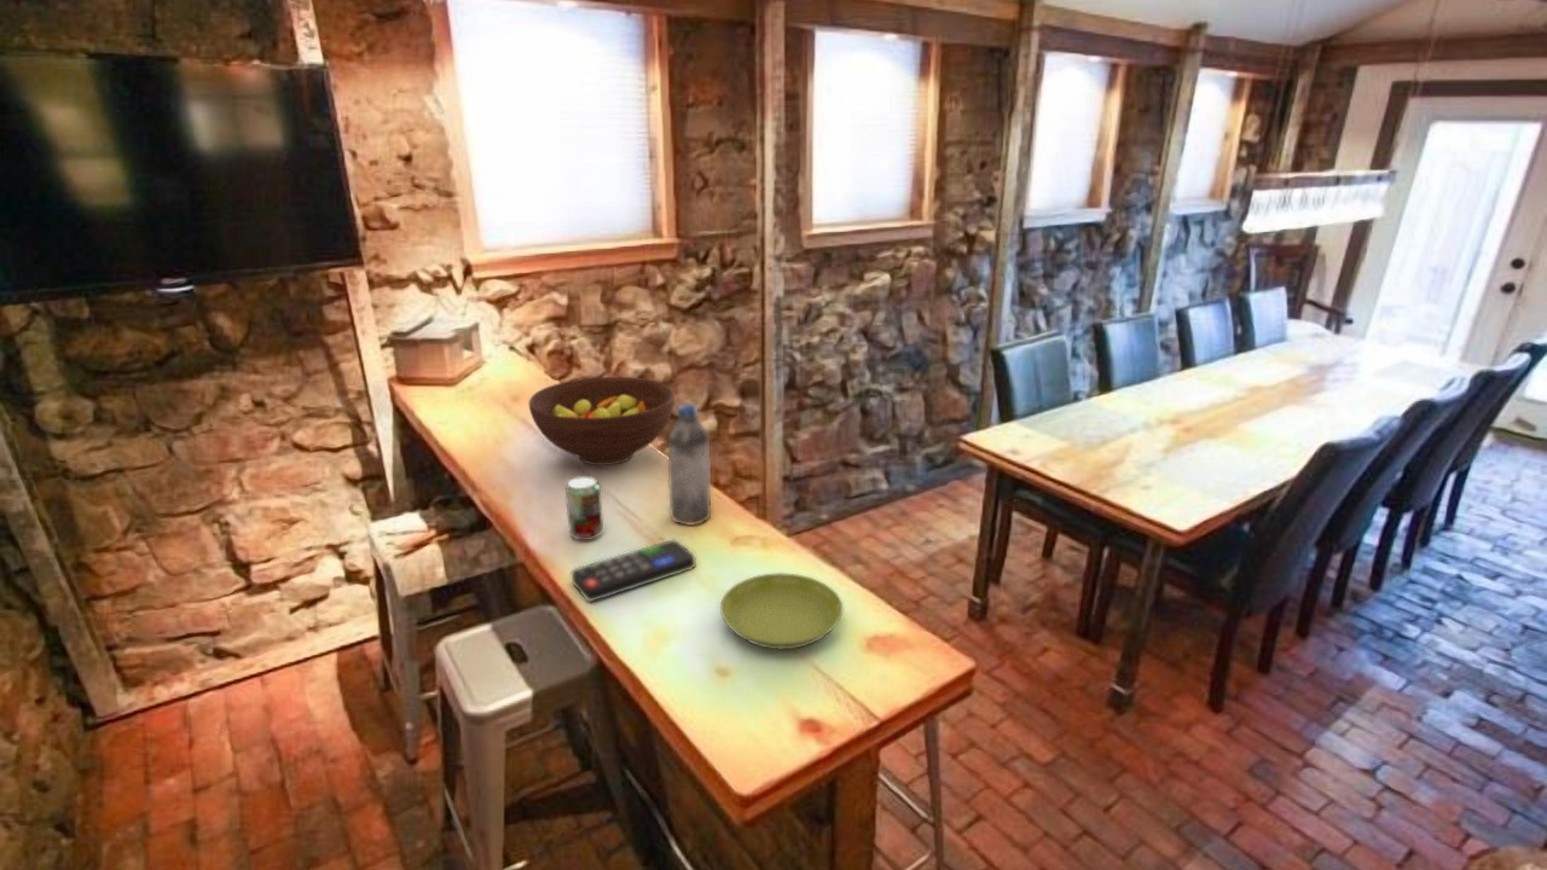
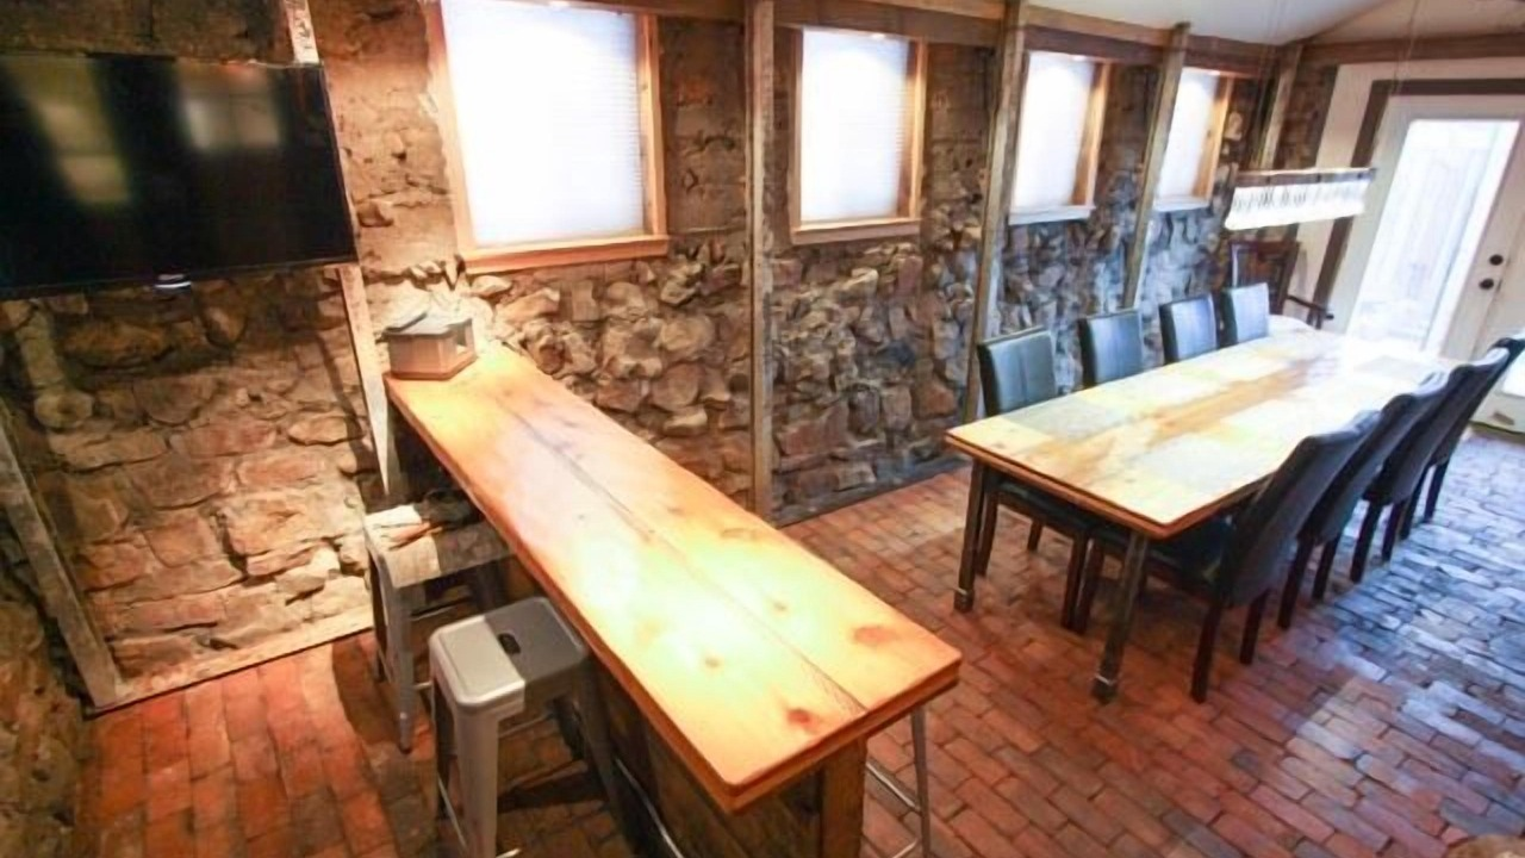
- water bottle (689, 463)
- fruit bowl (604, 427)
- saucer (781, 613)
- beverage can (584, 507)
- remote control (635, 567)
